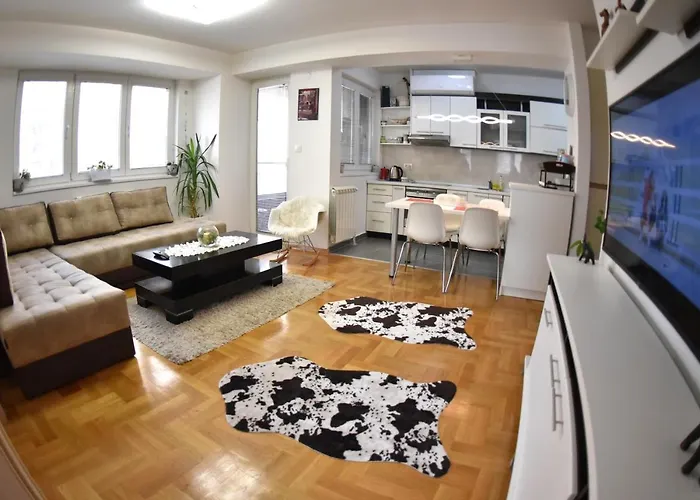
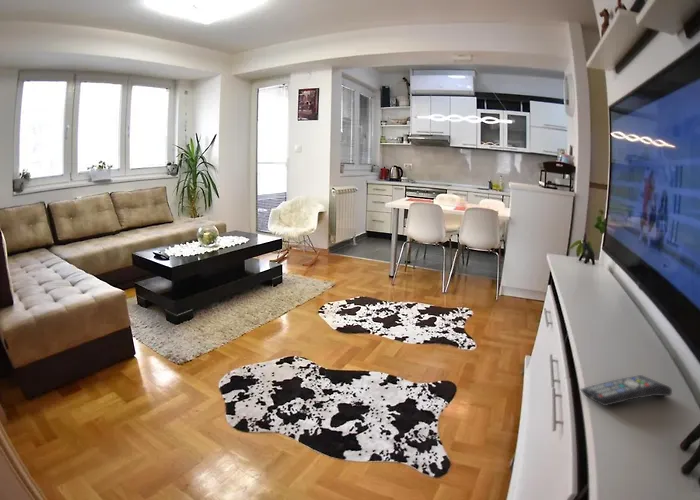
+ remote control (627, 390)
